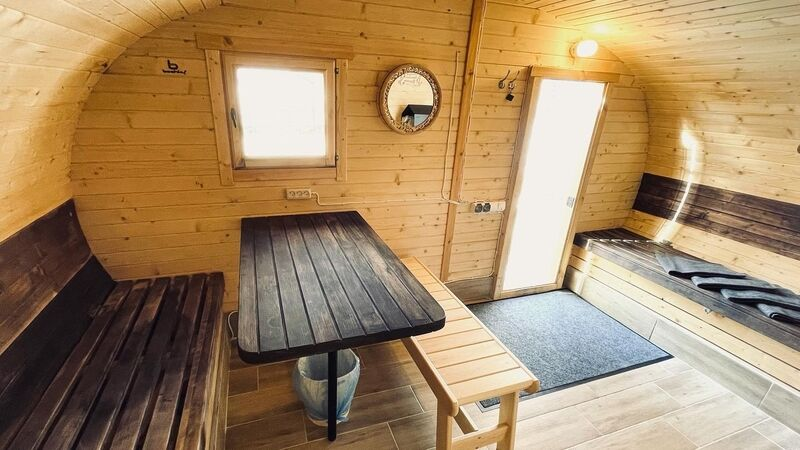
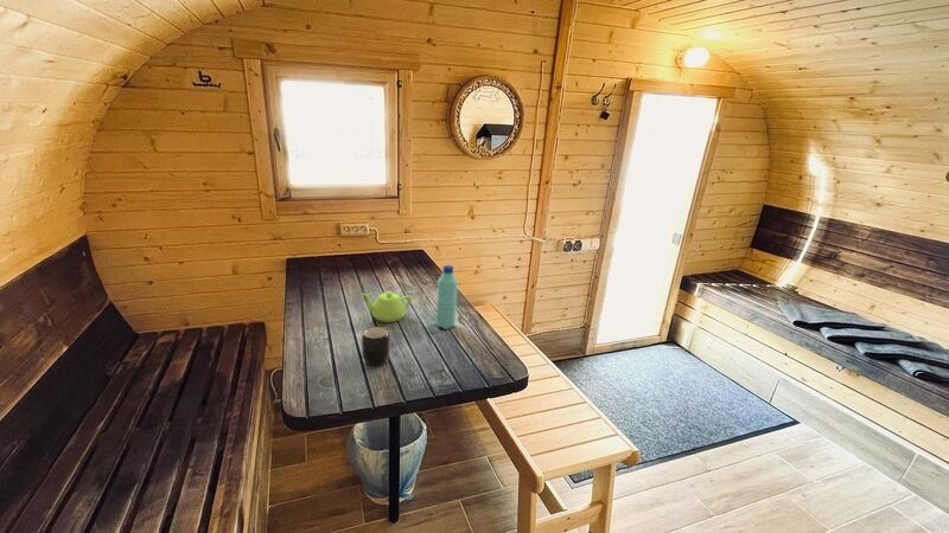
+ water bottle (446, 296)
+ teapot (387, 304)
+ mug (375, 343)
